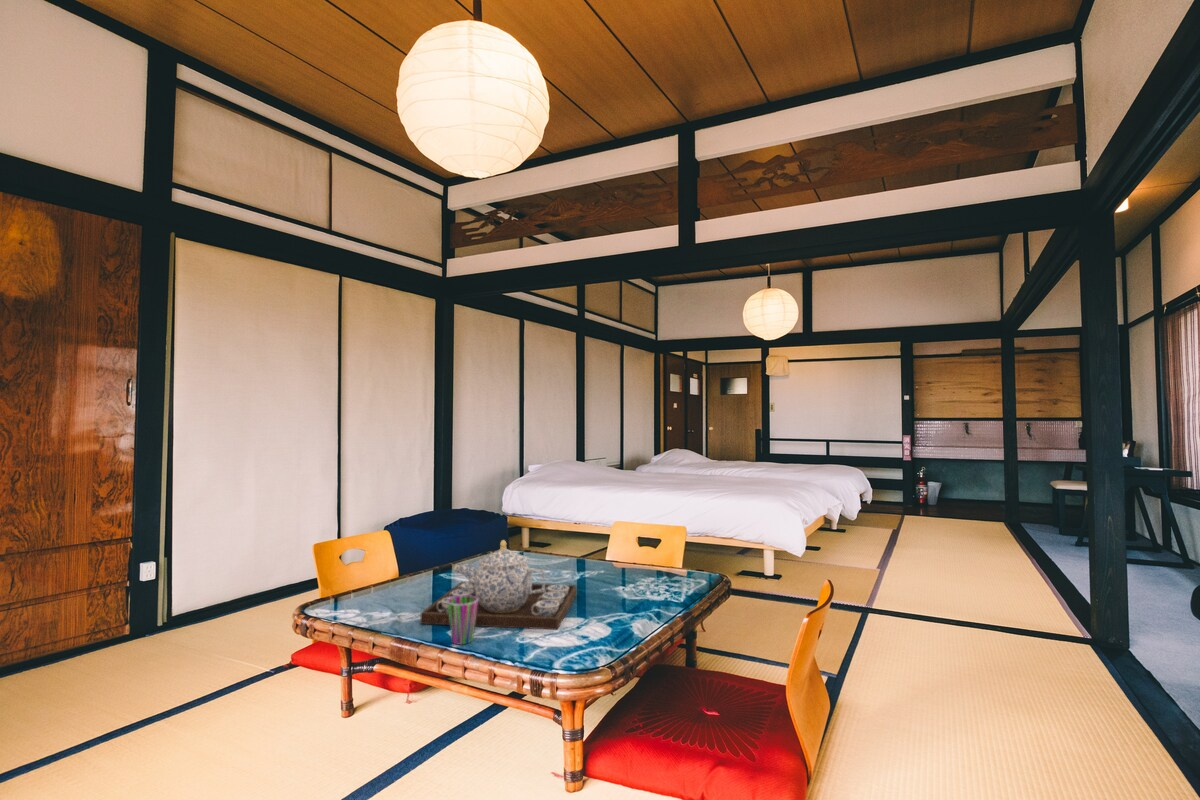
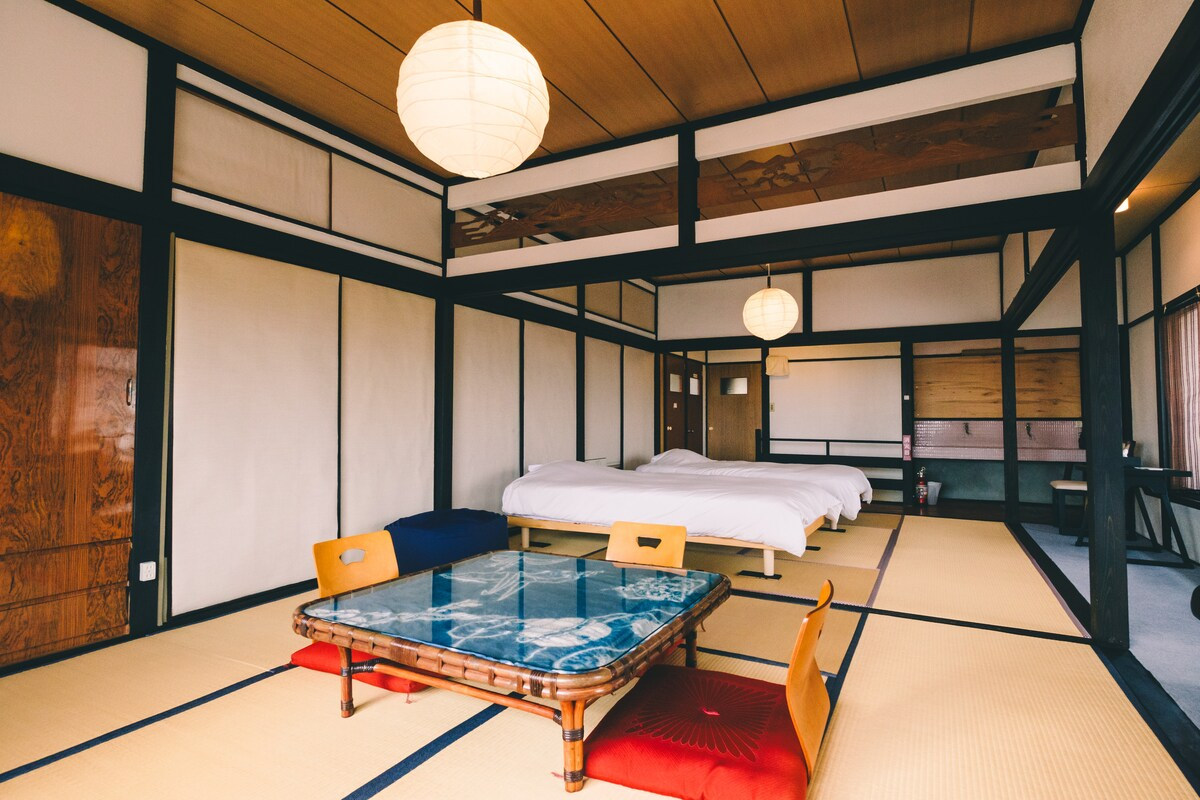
- cup (462, 620)
- tea set (504, 574)
